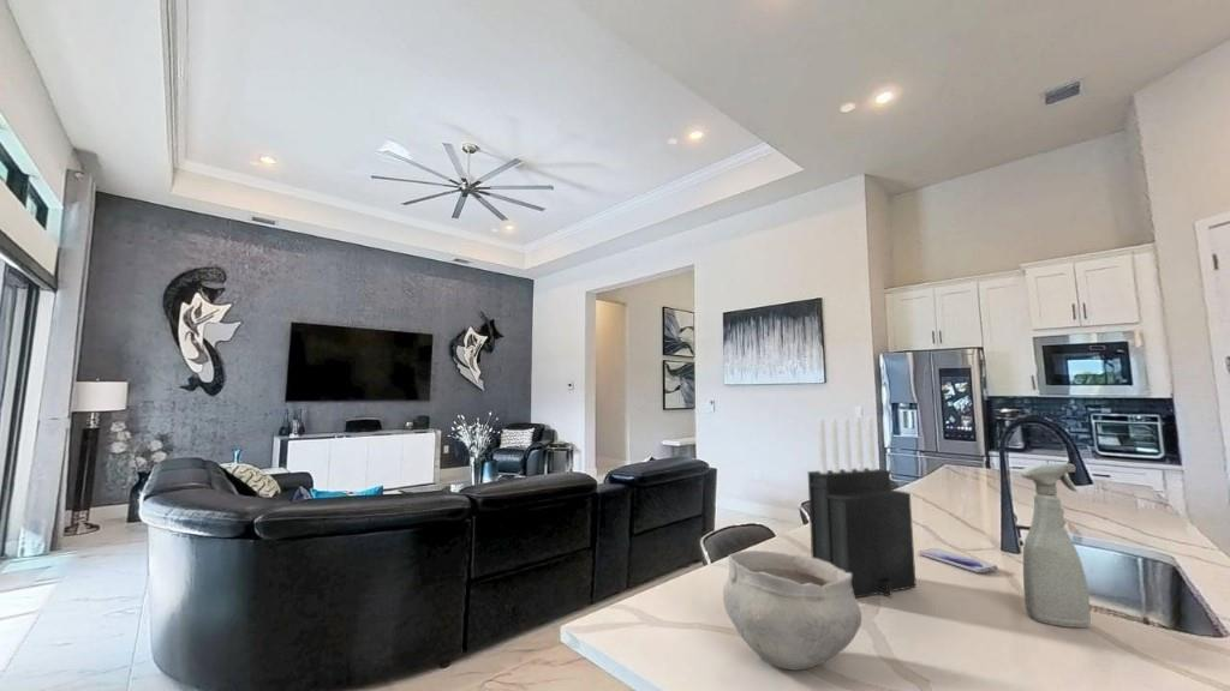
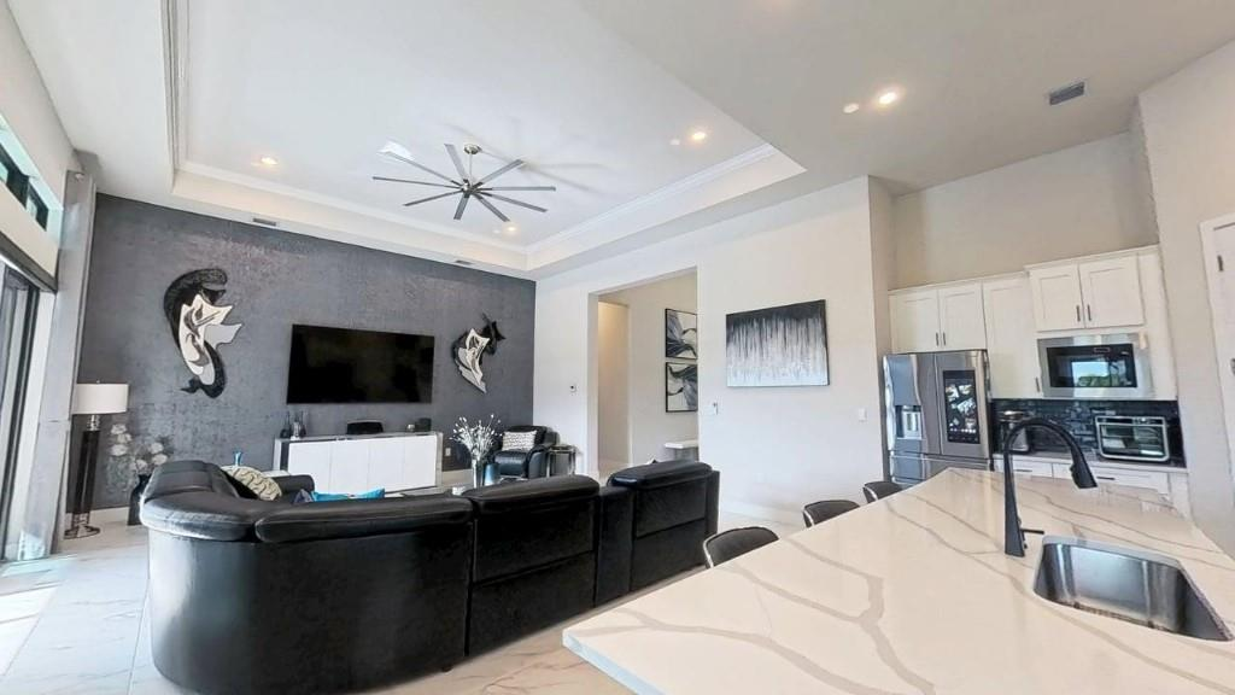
- smartphone (956, 559)
- knife block (862, 500)
- spray bottle (1050, 540)
- bowl (788, 607)
